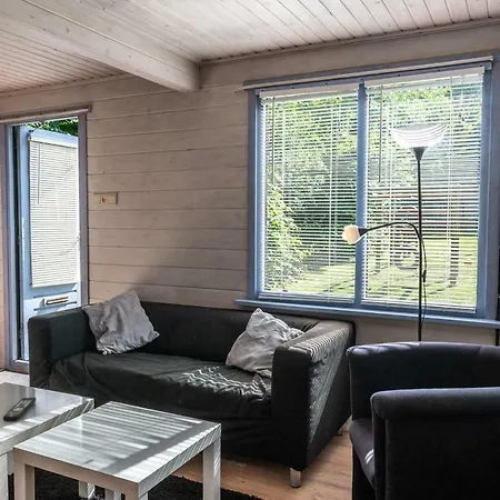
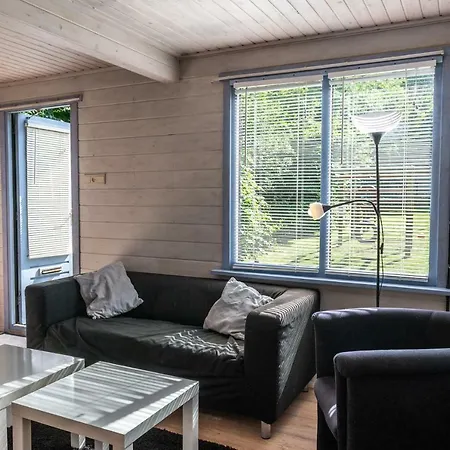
- remote control (20, 409)
